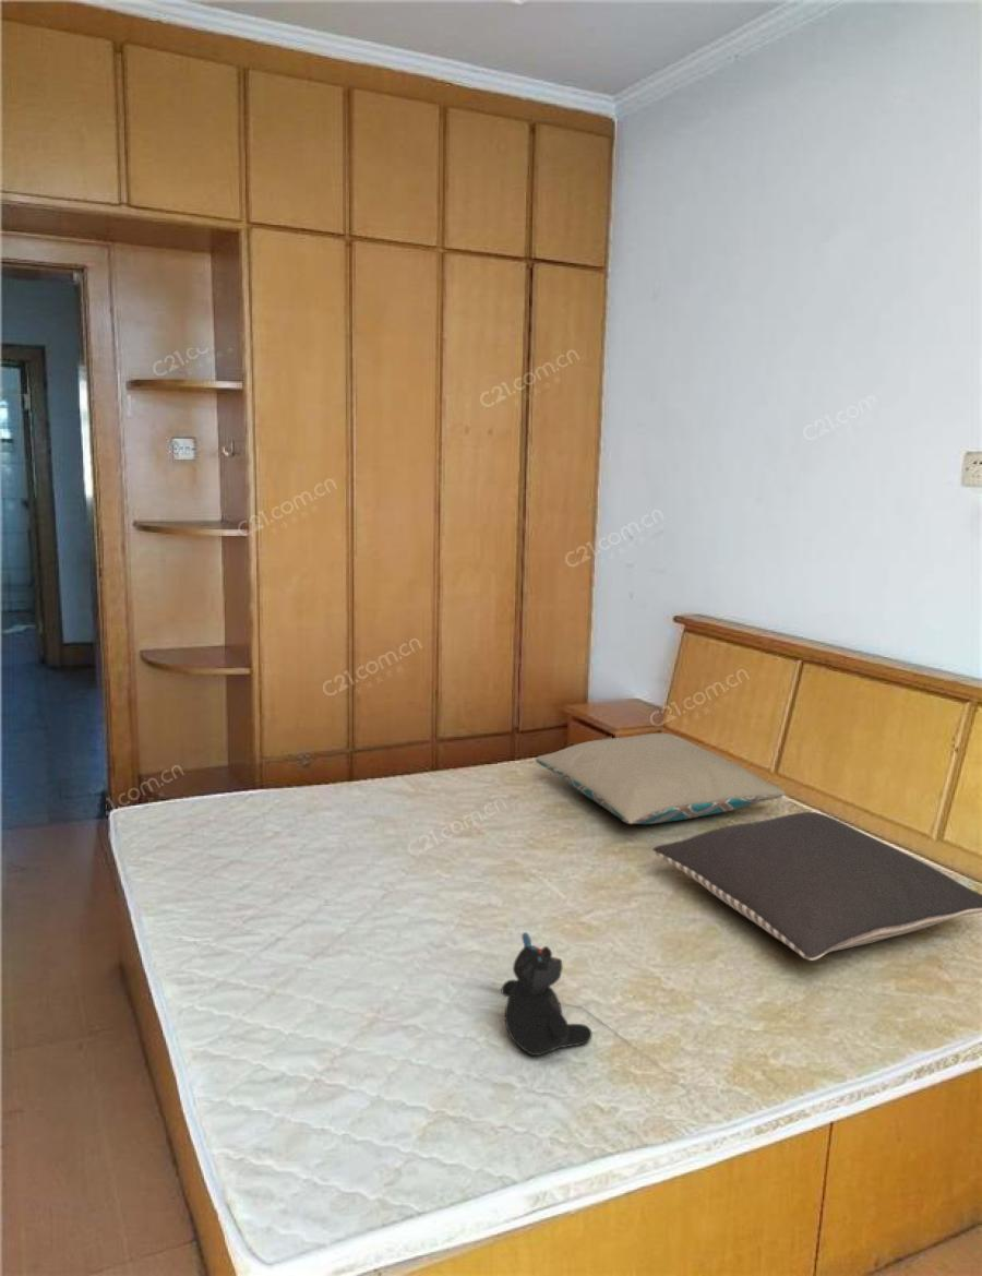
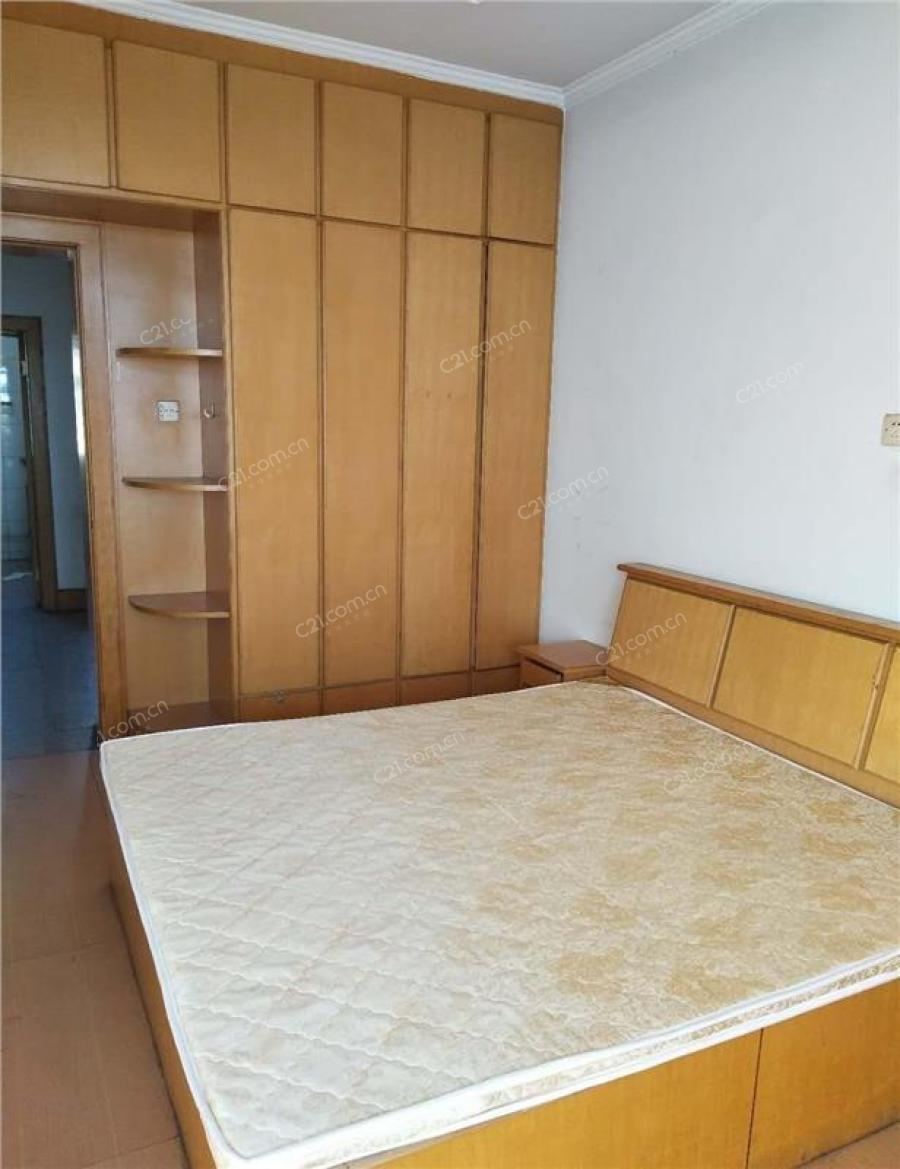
- pillow (814, 875)
- pillow (655, 775)
- teddy bear (548, 989)
